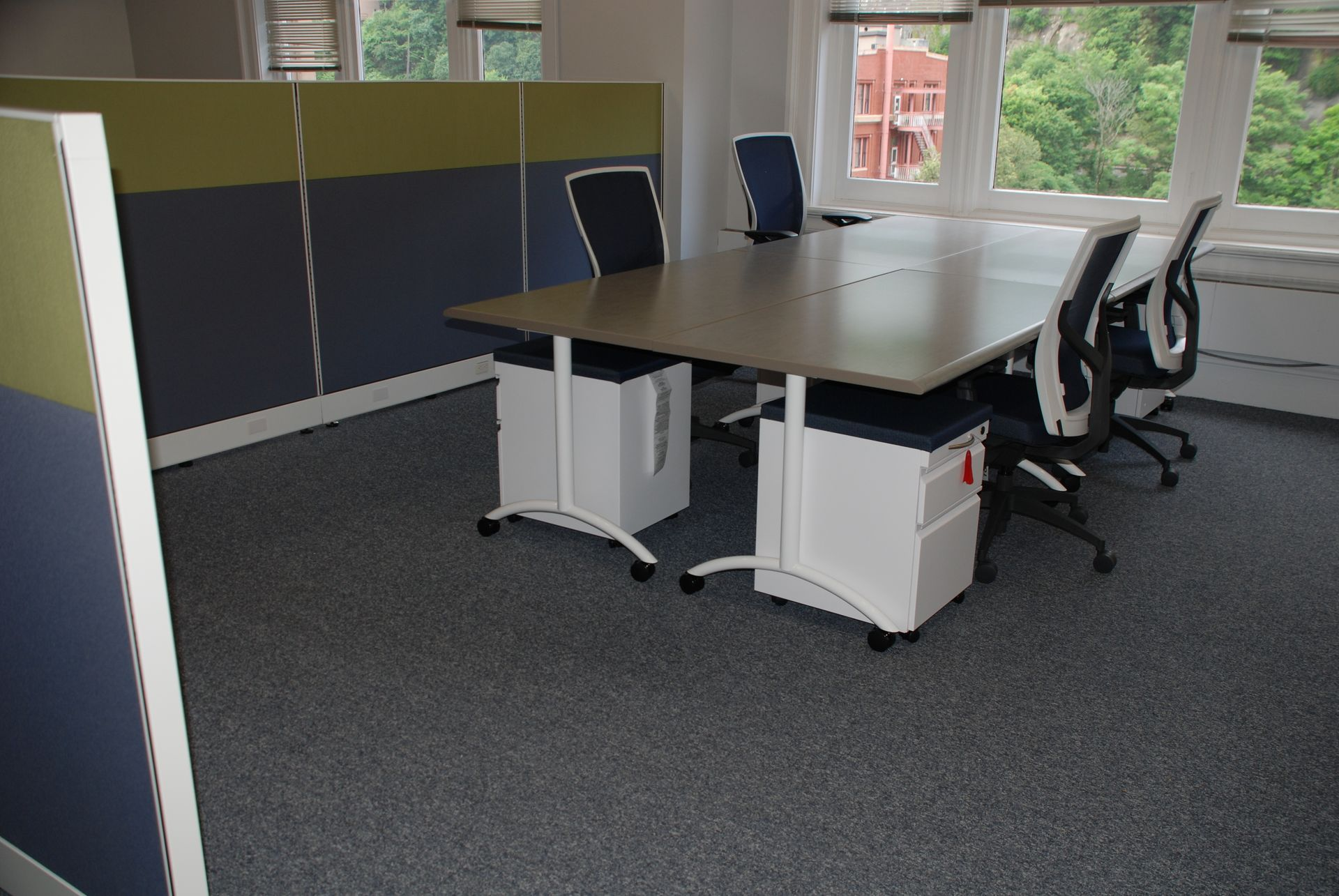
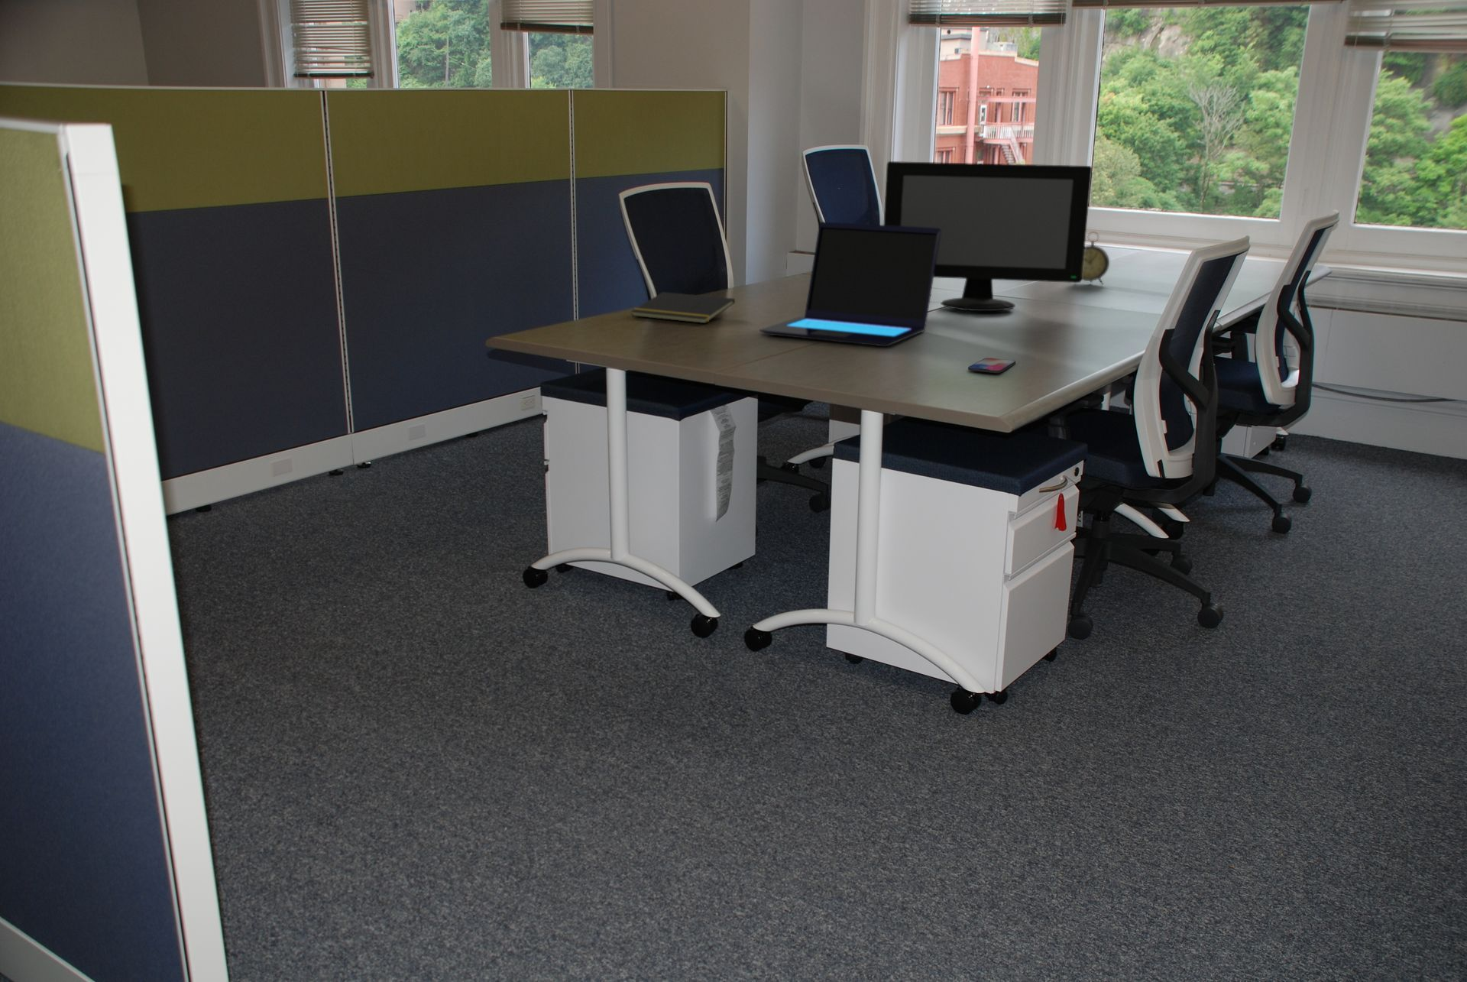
+ notepad (683, 307)
+ computer monitor (983, 237)
+ alarm clock (1091, 258)
+ laptop (852, 281)
+ smartphone (992, 365)
